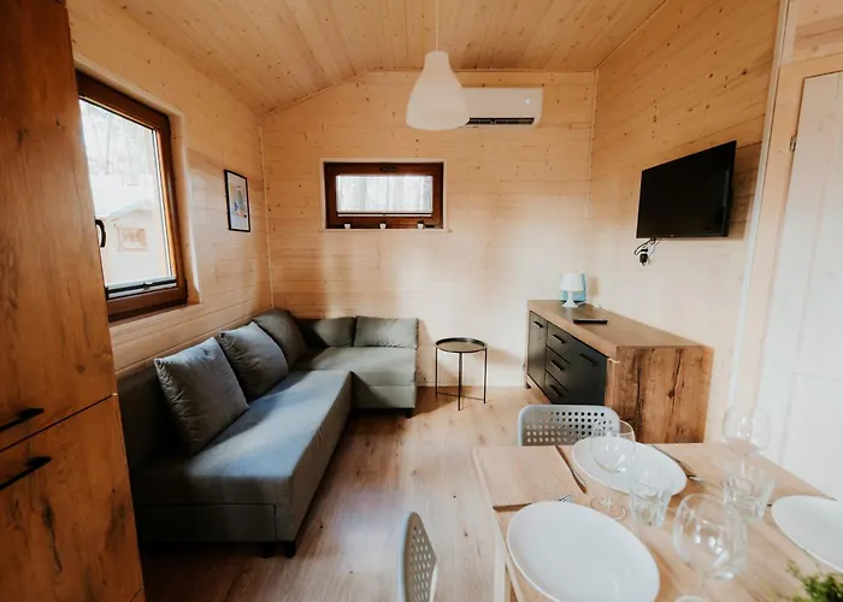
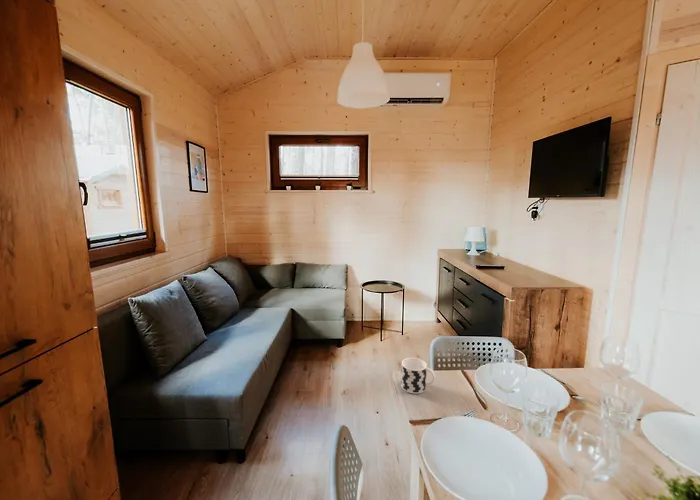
+ cup (417, 376)
